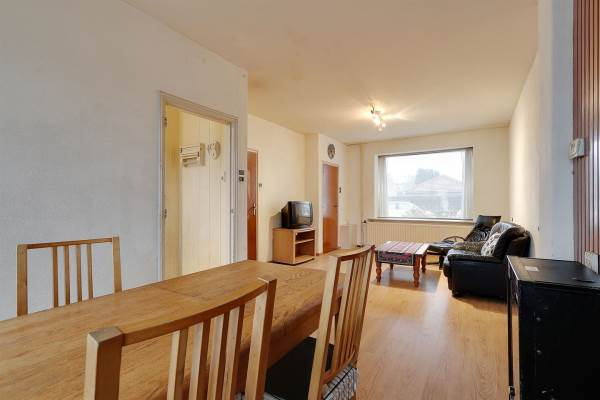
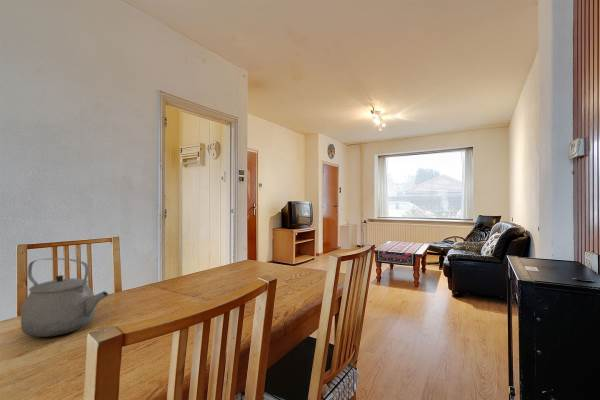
+ tea kettle (68, 294)
